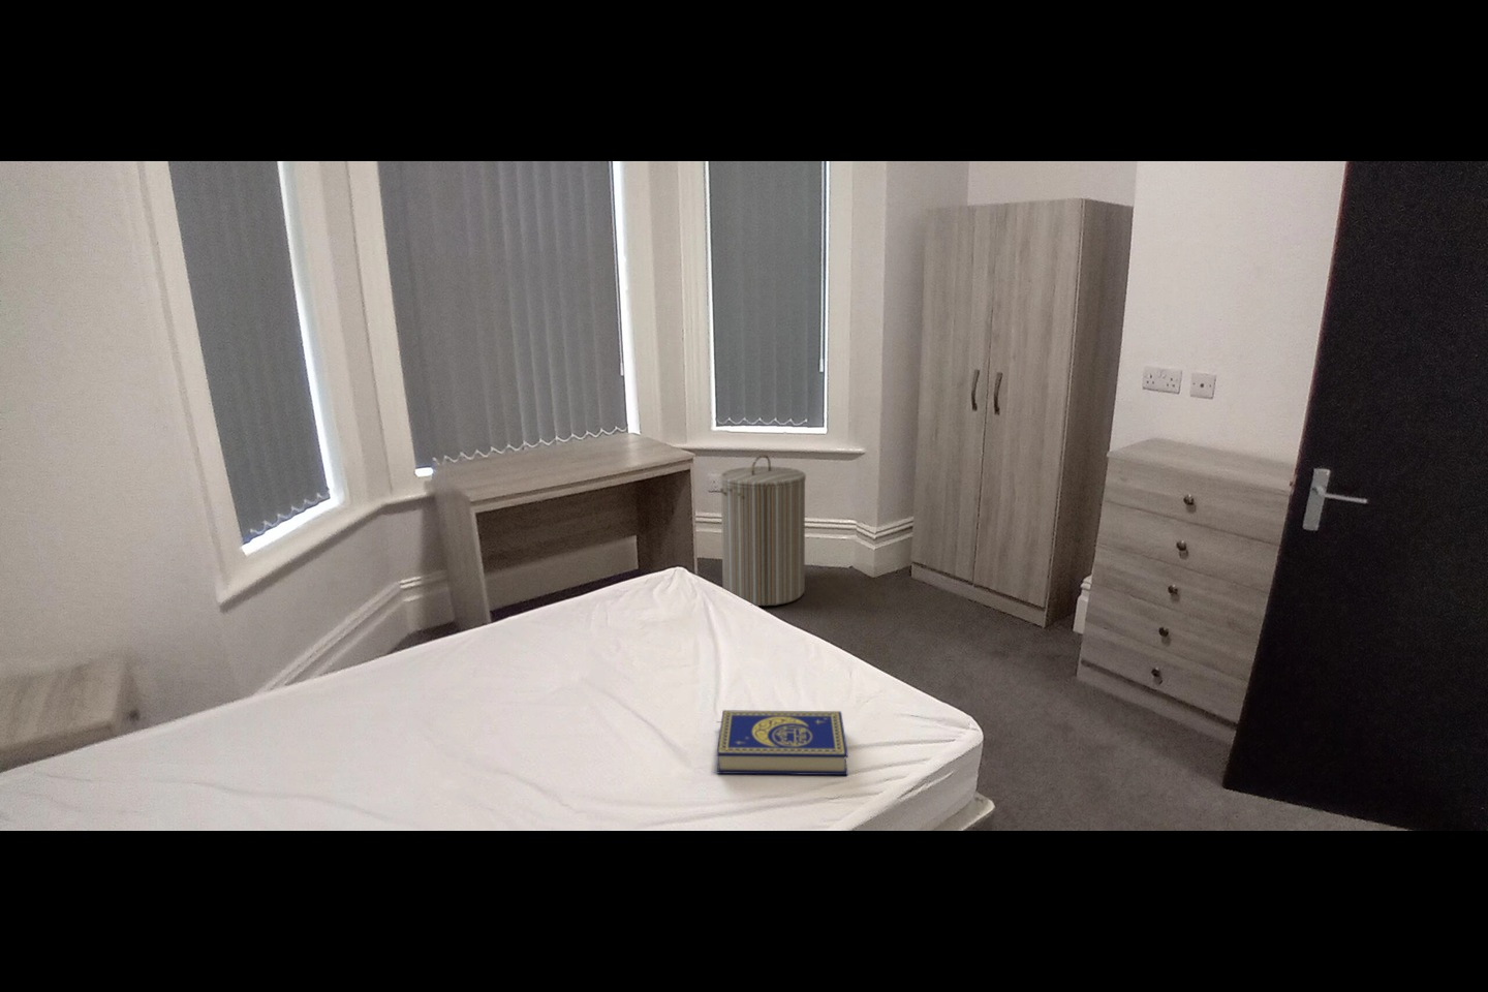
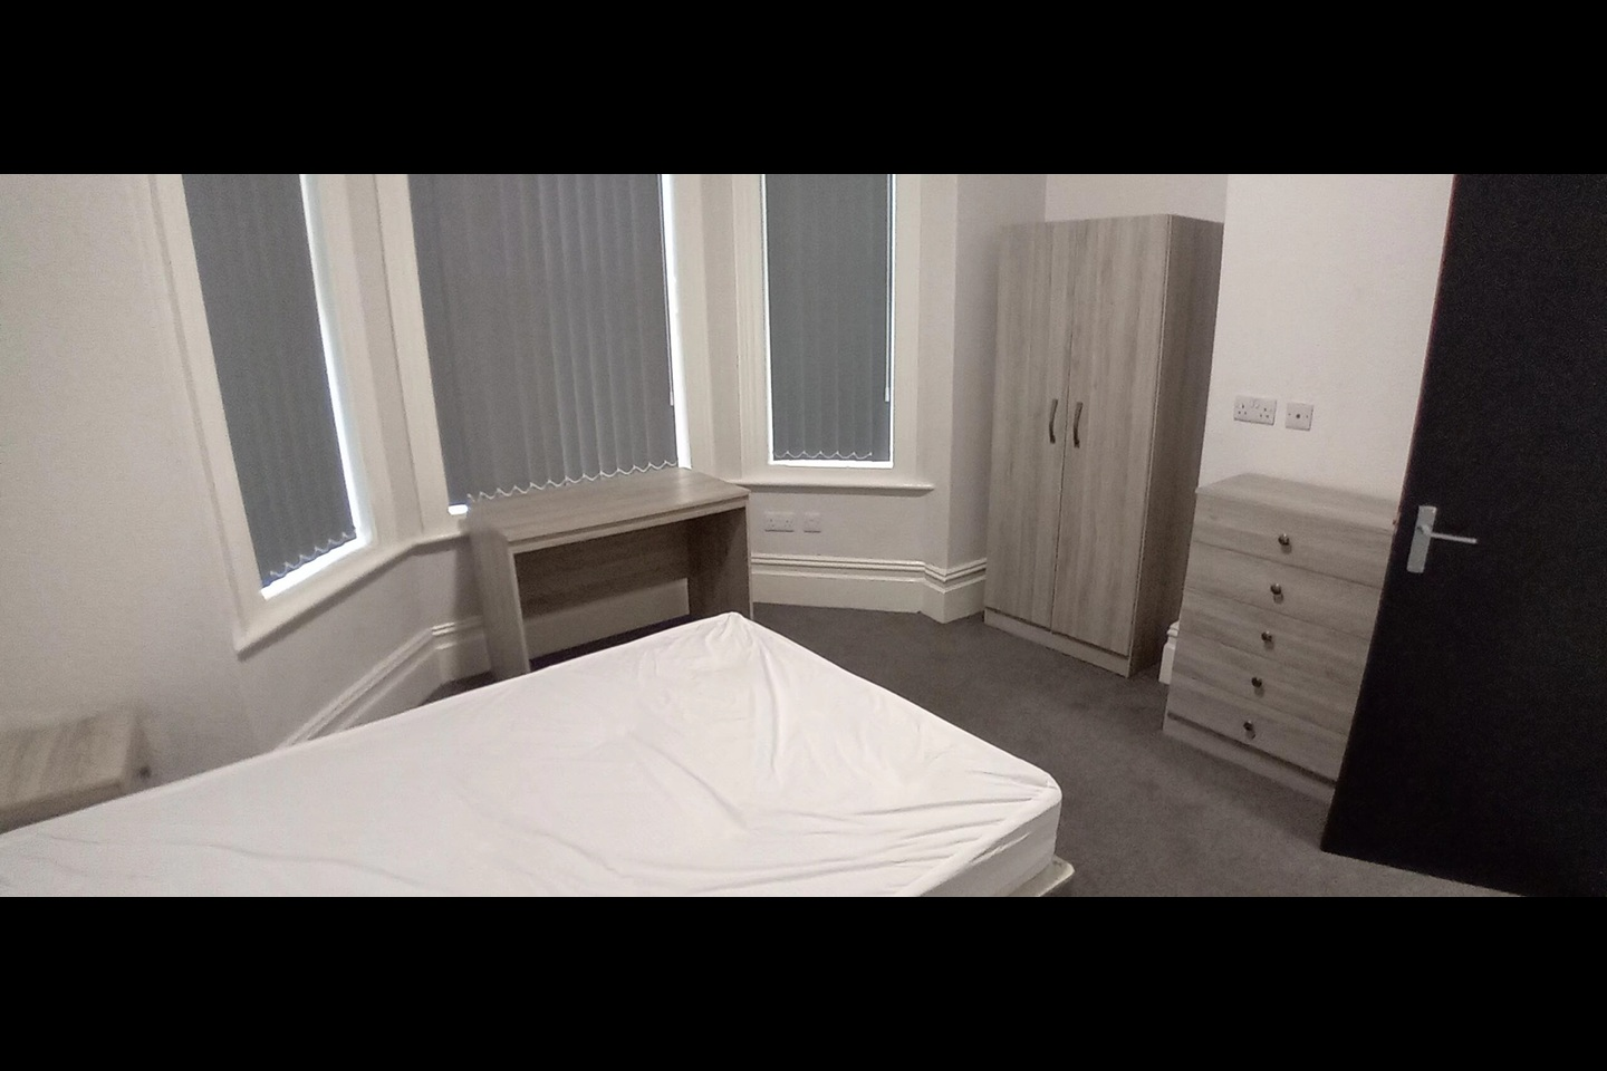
- book (778, 740)
- laundry hamper (763, 524)
